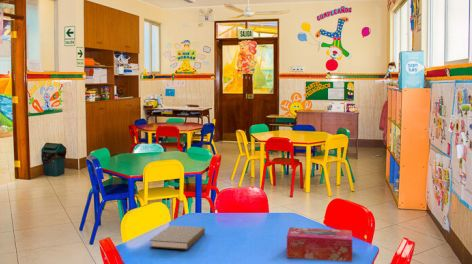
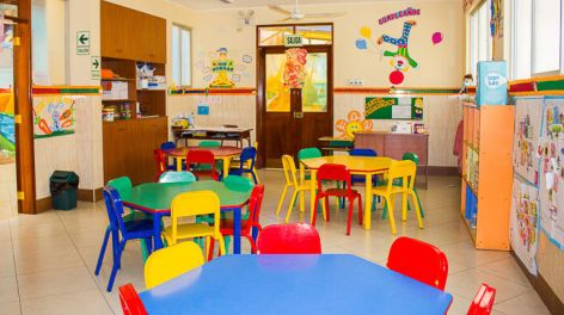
- book (178, 236)
- tissue box (319, 243)
